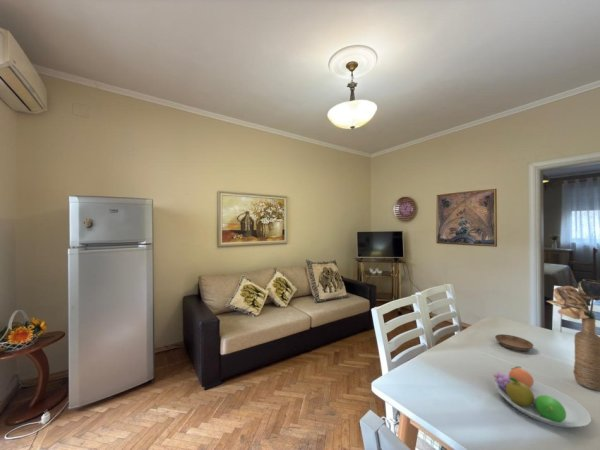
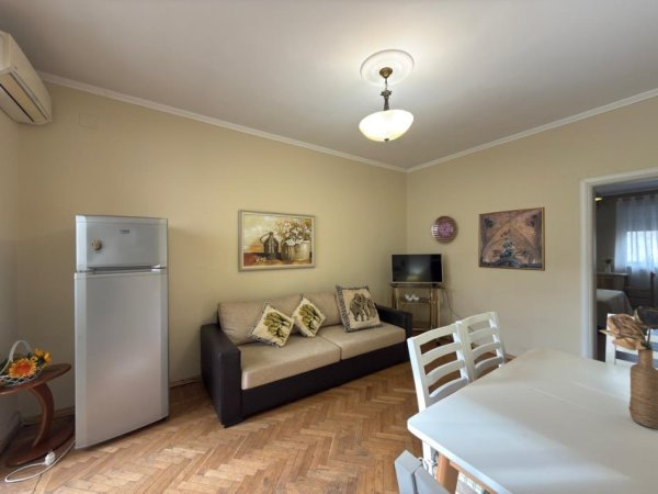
- fruit bowl (537, 392)
- saucer (513, 343)
